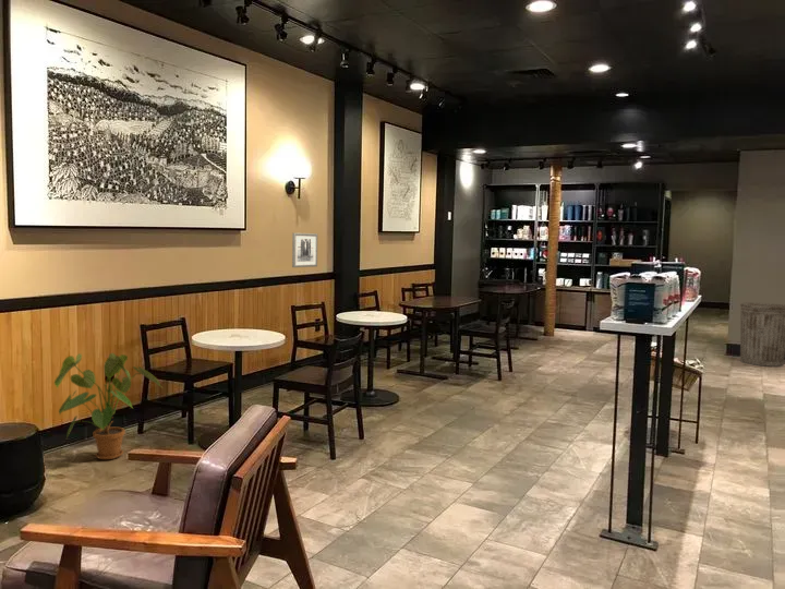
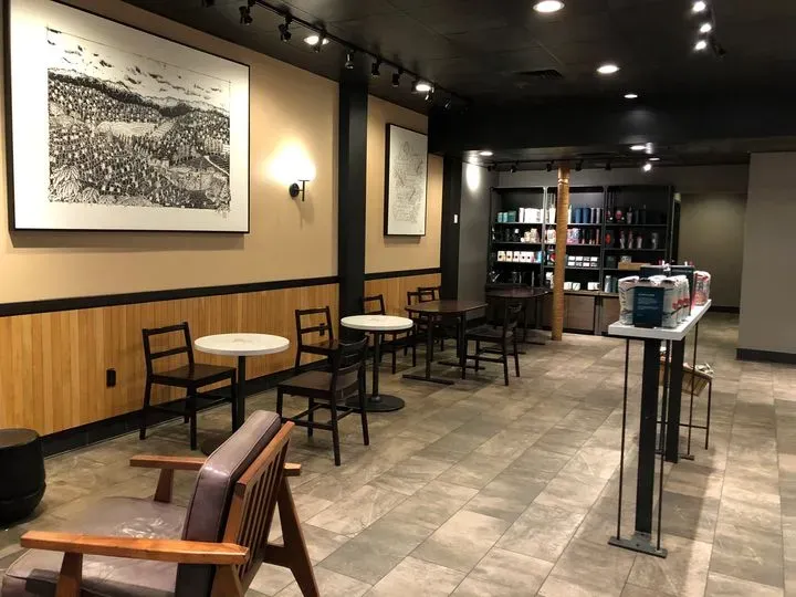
- wall art (305, 250)
- trash can (763, 333)
- house plant (107, 401)
